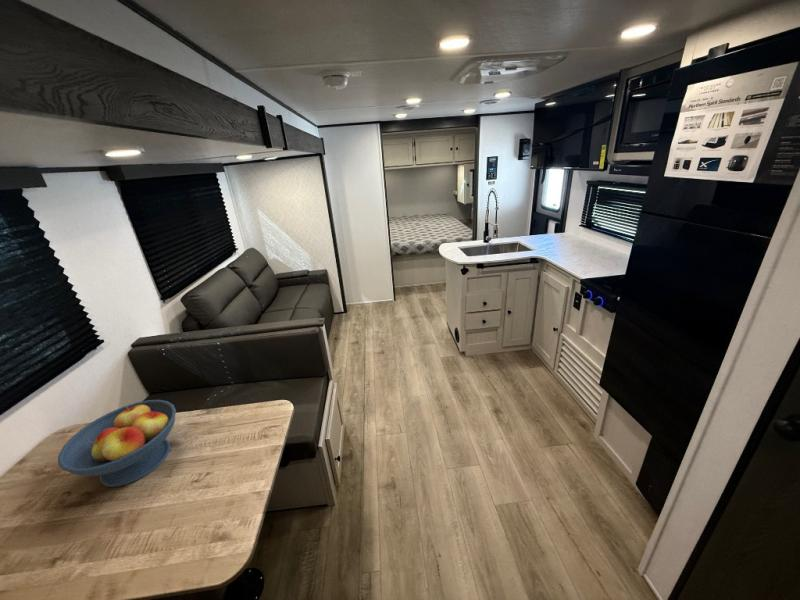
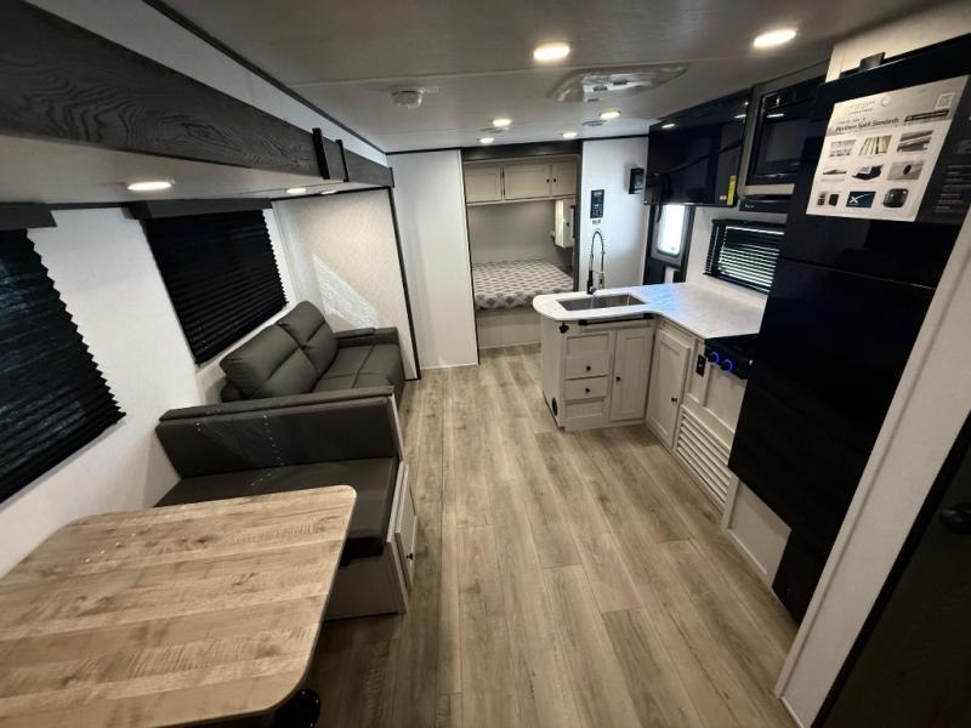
- fruit bowl (126, 440)
